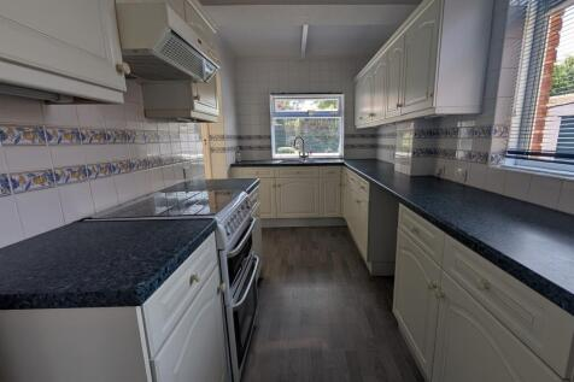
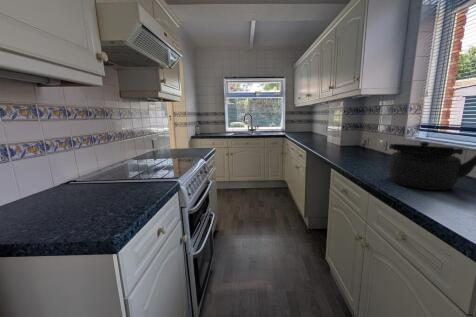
+ kettle (424, 163)
